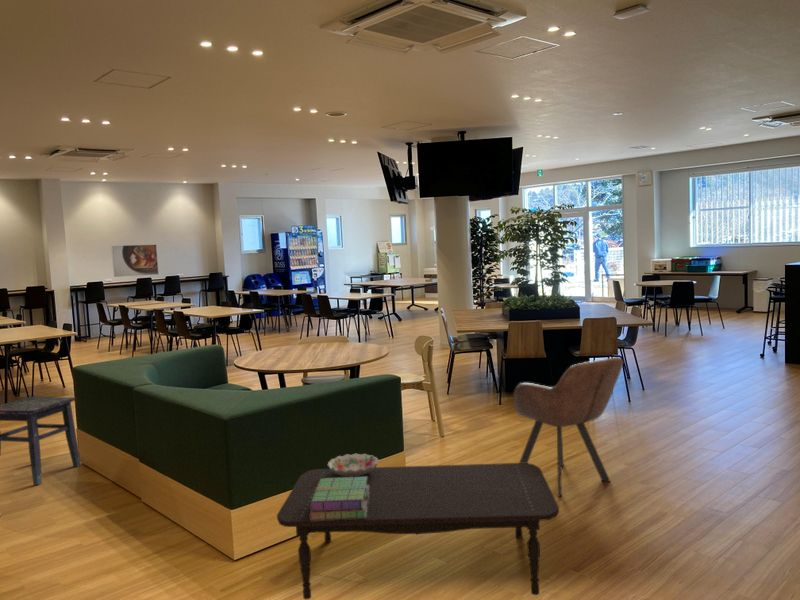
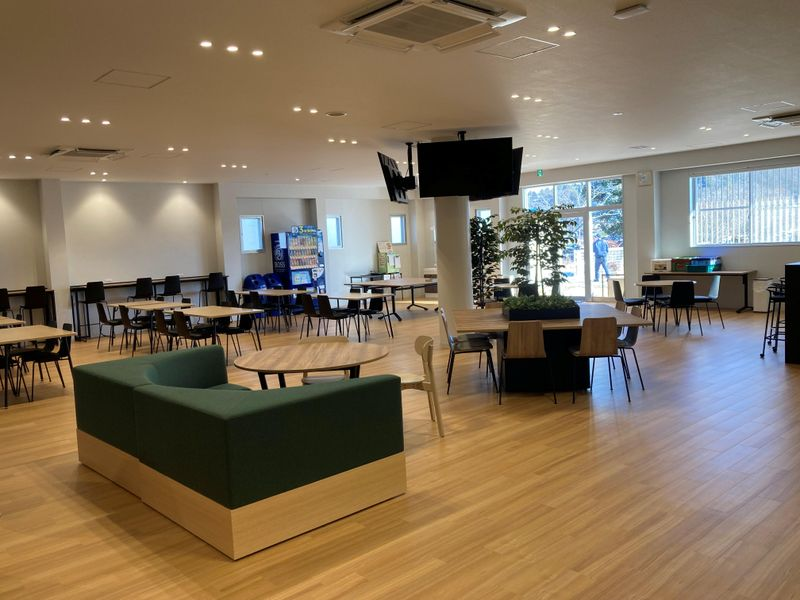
- decorative bowl (353, 468)
- stack of books (341, 499)
- coffee table (419, 527)
- side table (34, 438)
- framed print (135, 260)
- armchair (566, 418)
